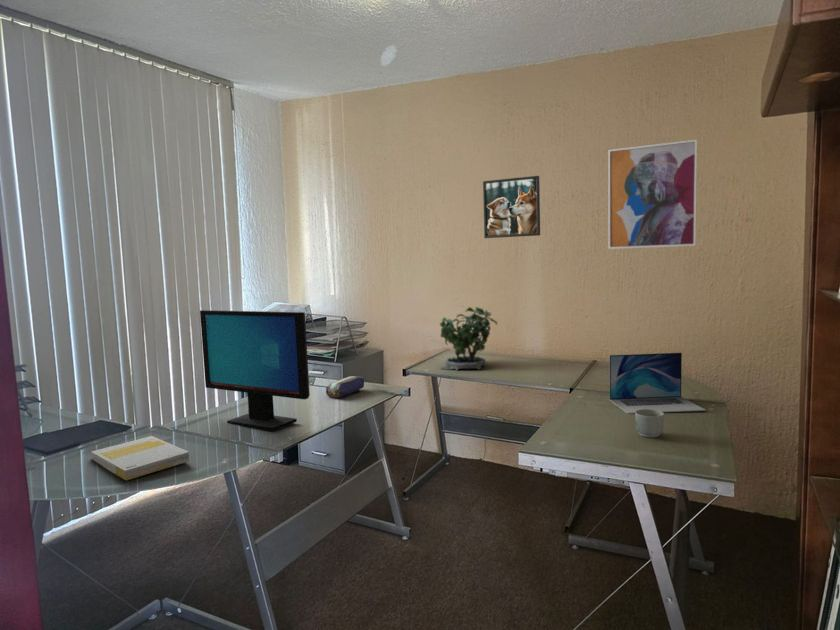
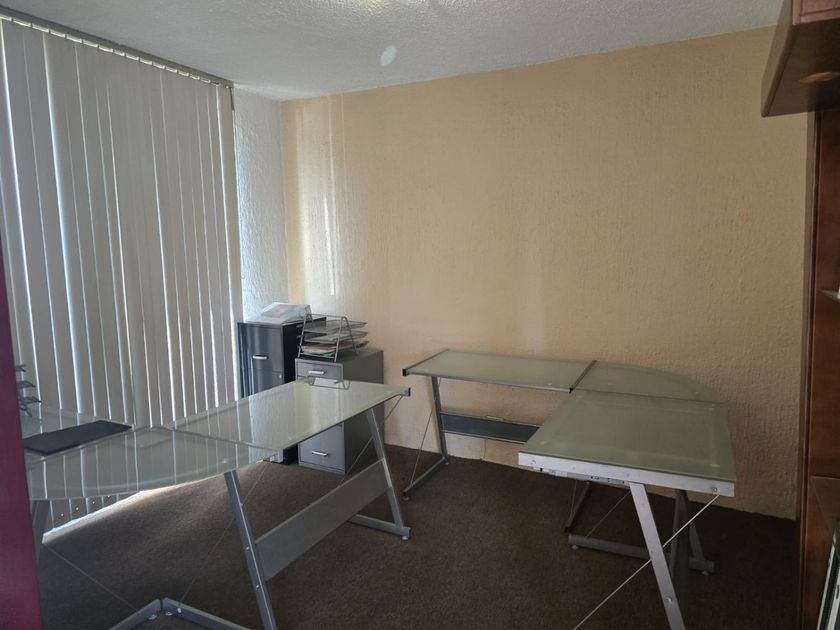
- potted plant (467, 335)
- pencil case (345, 386)
- book (139, 456)
- mug (648, 422)
- computer monitor (257, 367)
- laptop (655, 381)
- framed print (511, 207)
- wall art (651, 196)
